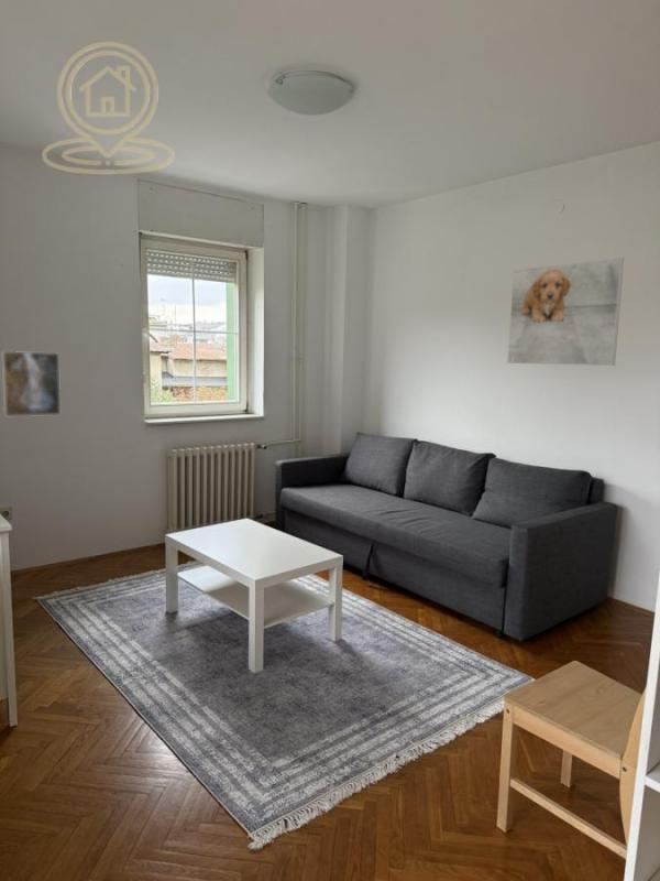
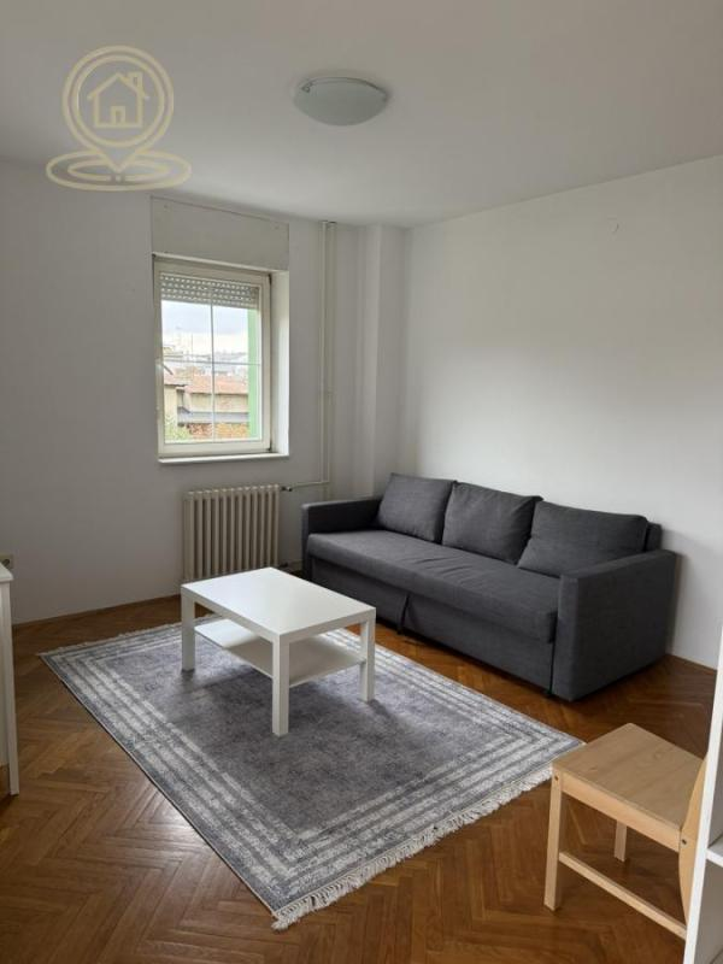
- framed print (561, 314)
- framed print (32, 383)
